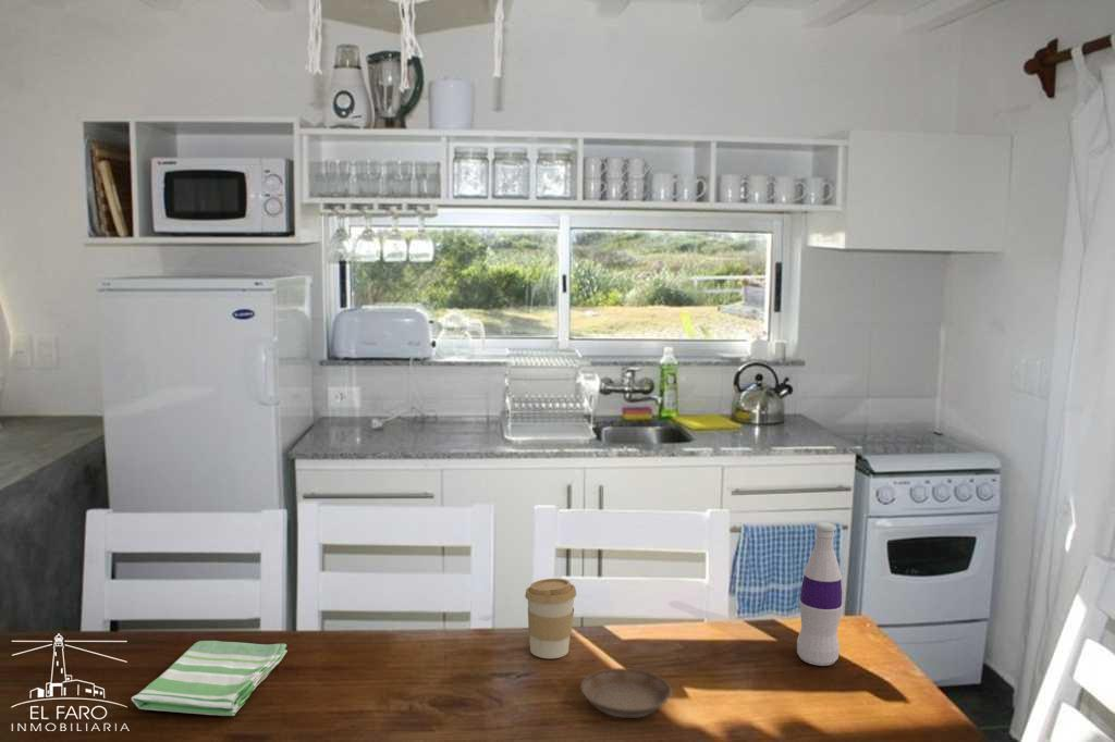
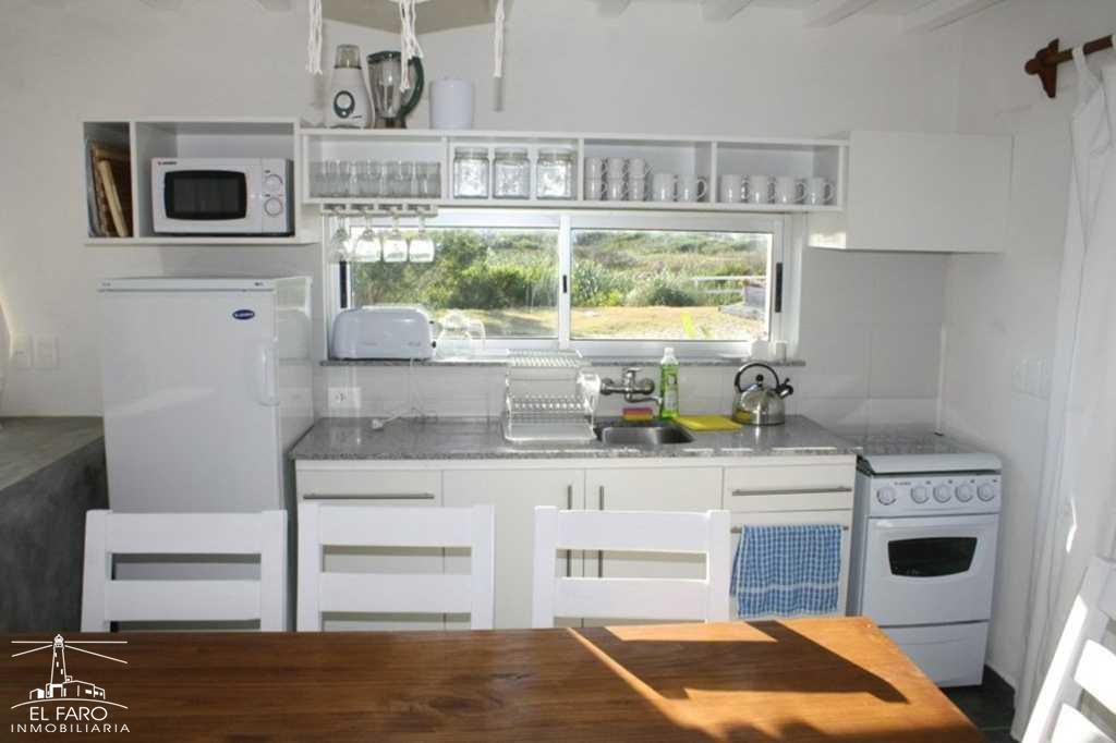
- bottle (821, 591)
- dish towel (213, 673)
- saucer (625, 694)
- coffee cup (550, 616)
